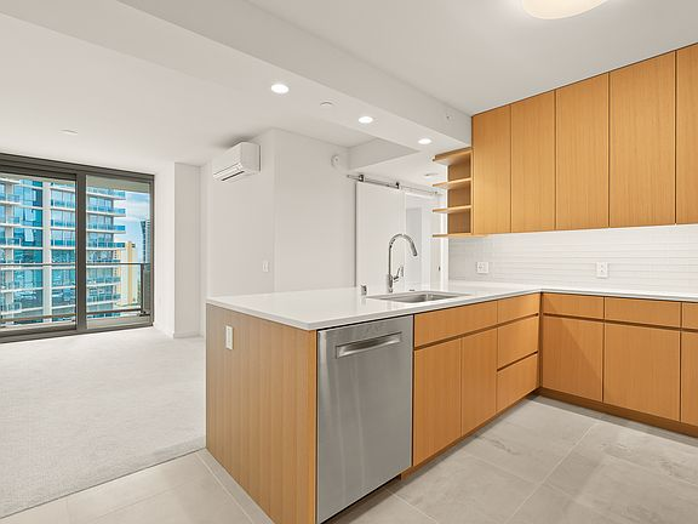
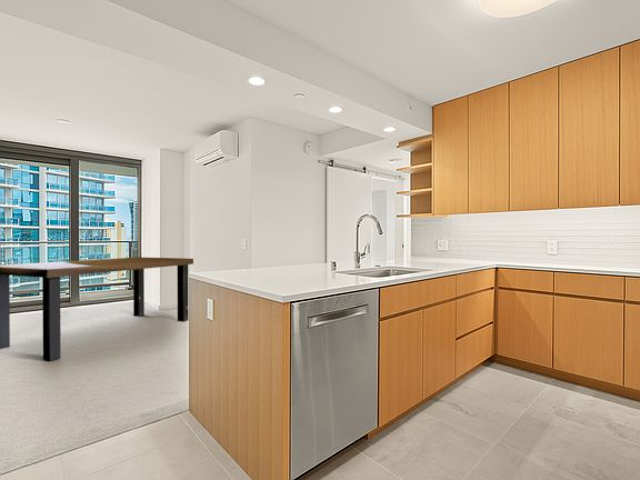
+ dining table (100, 272)
